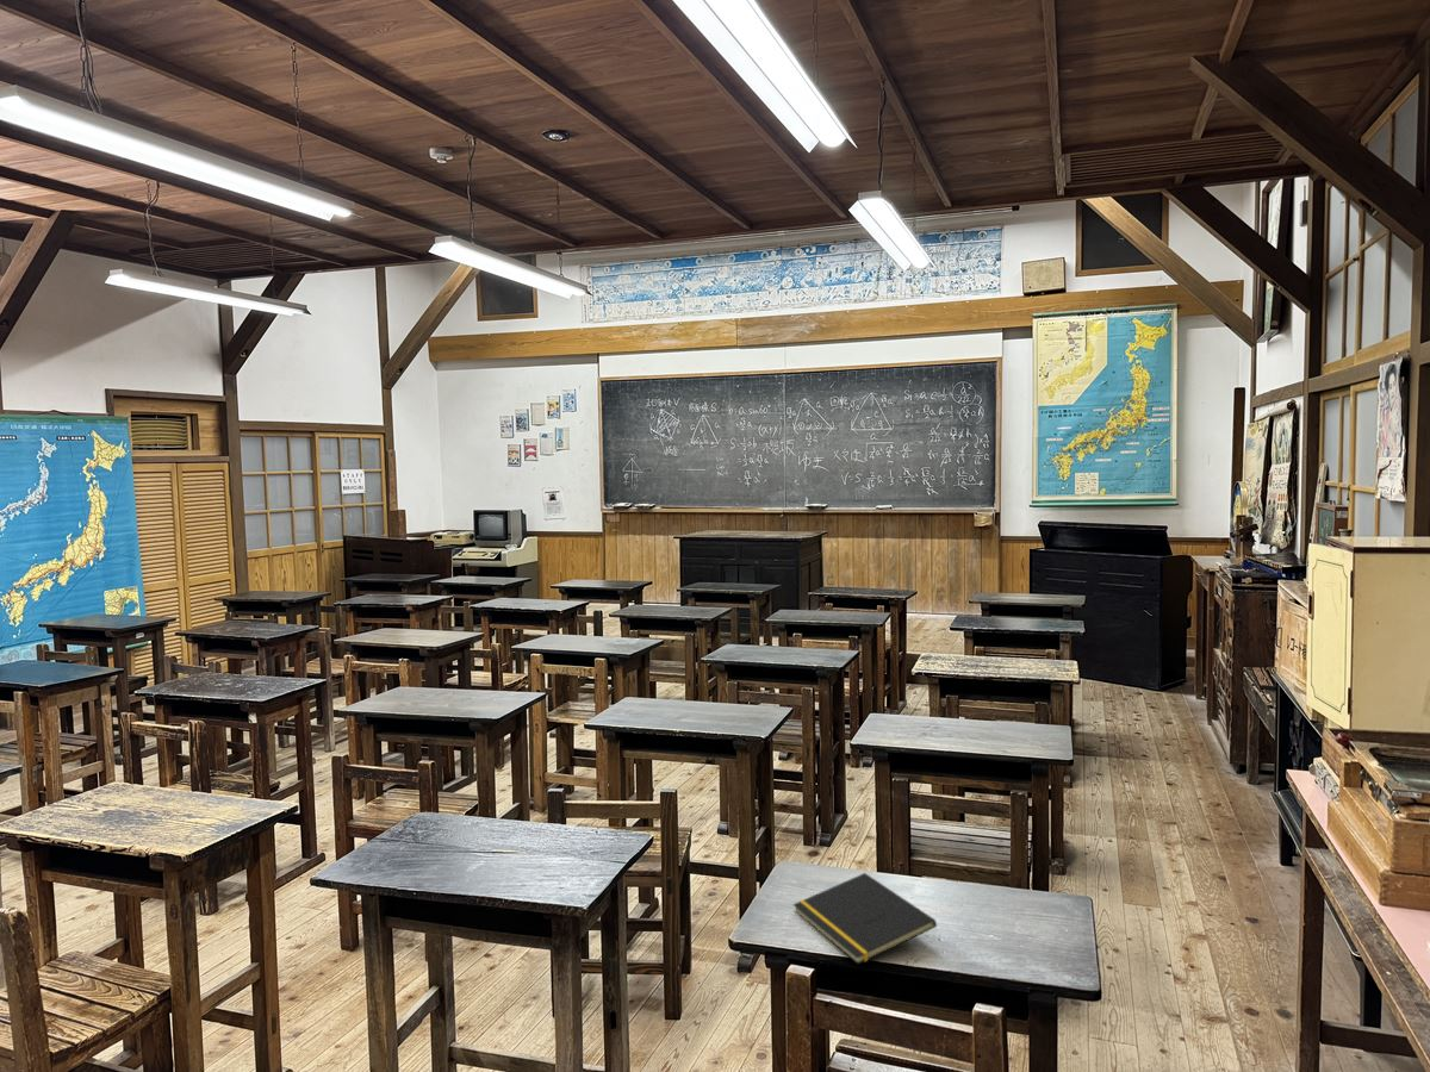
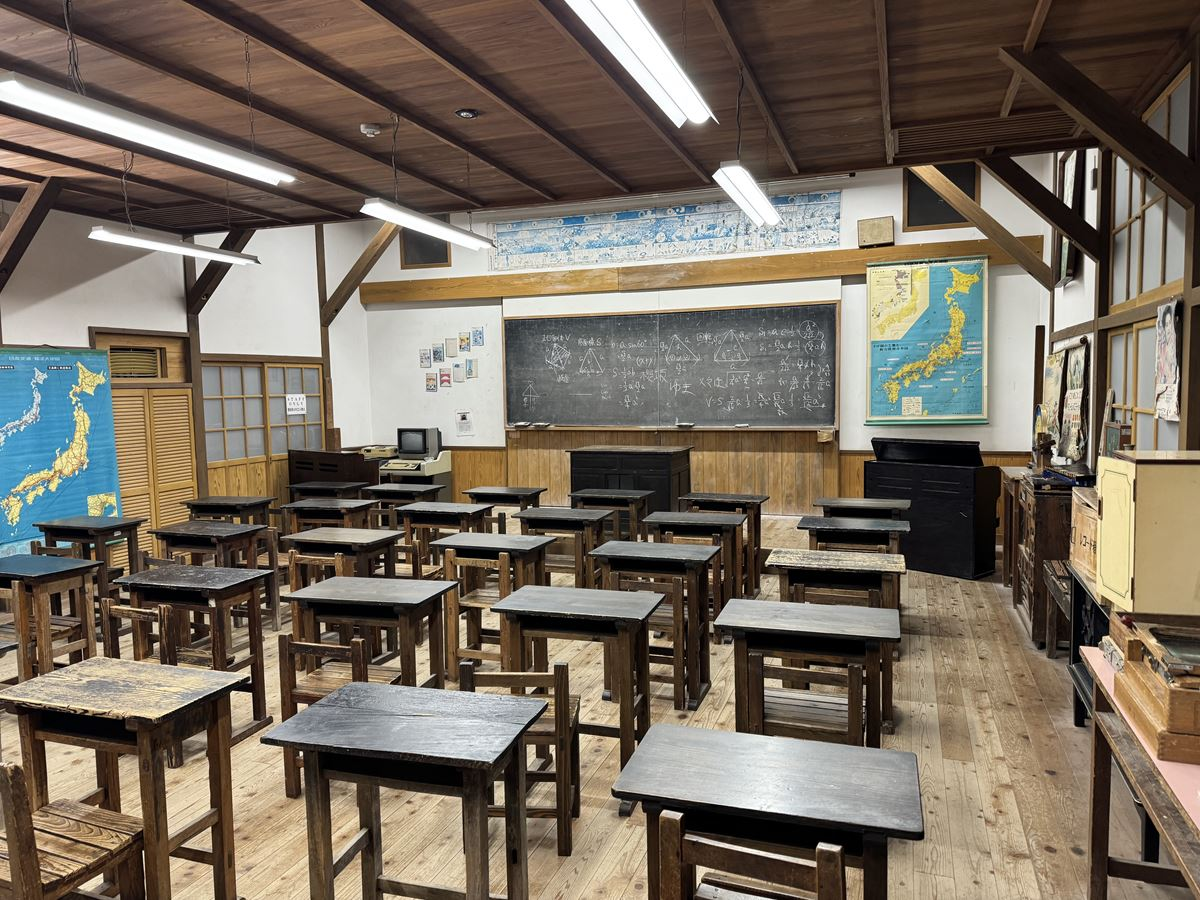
- notepad (862, 915)
